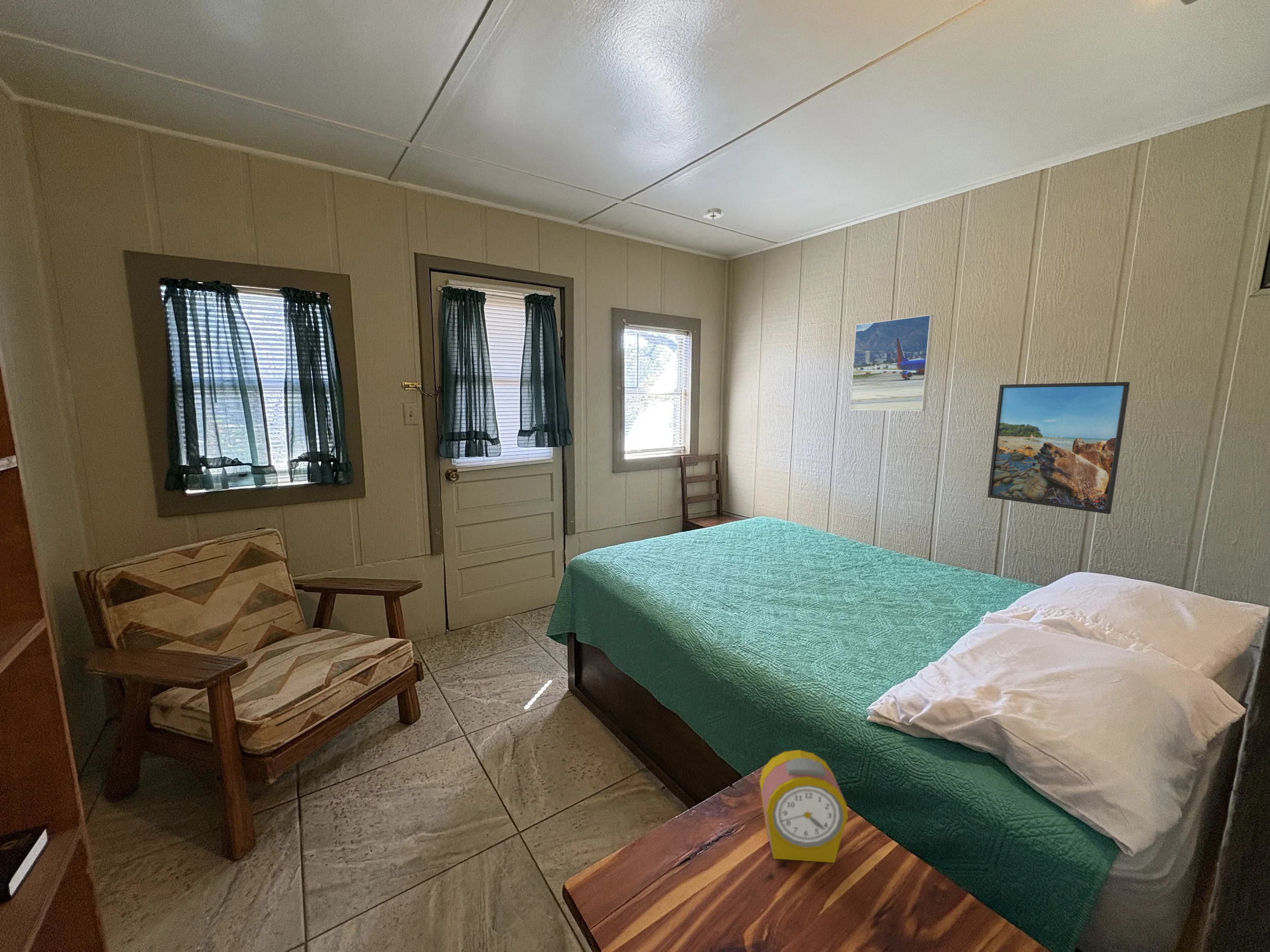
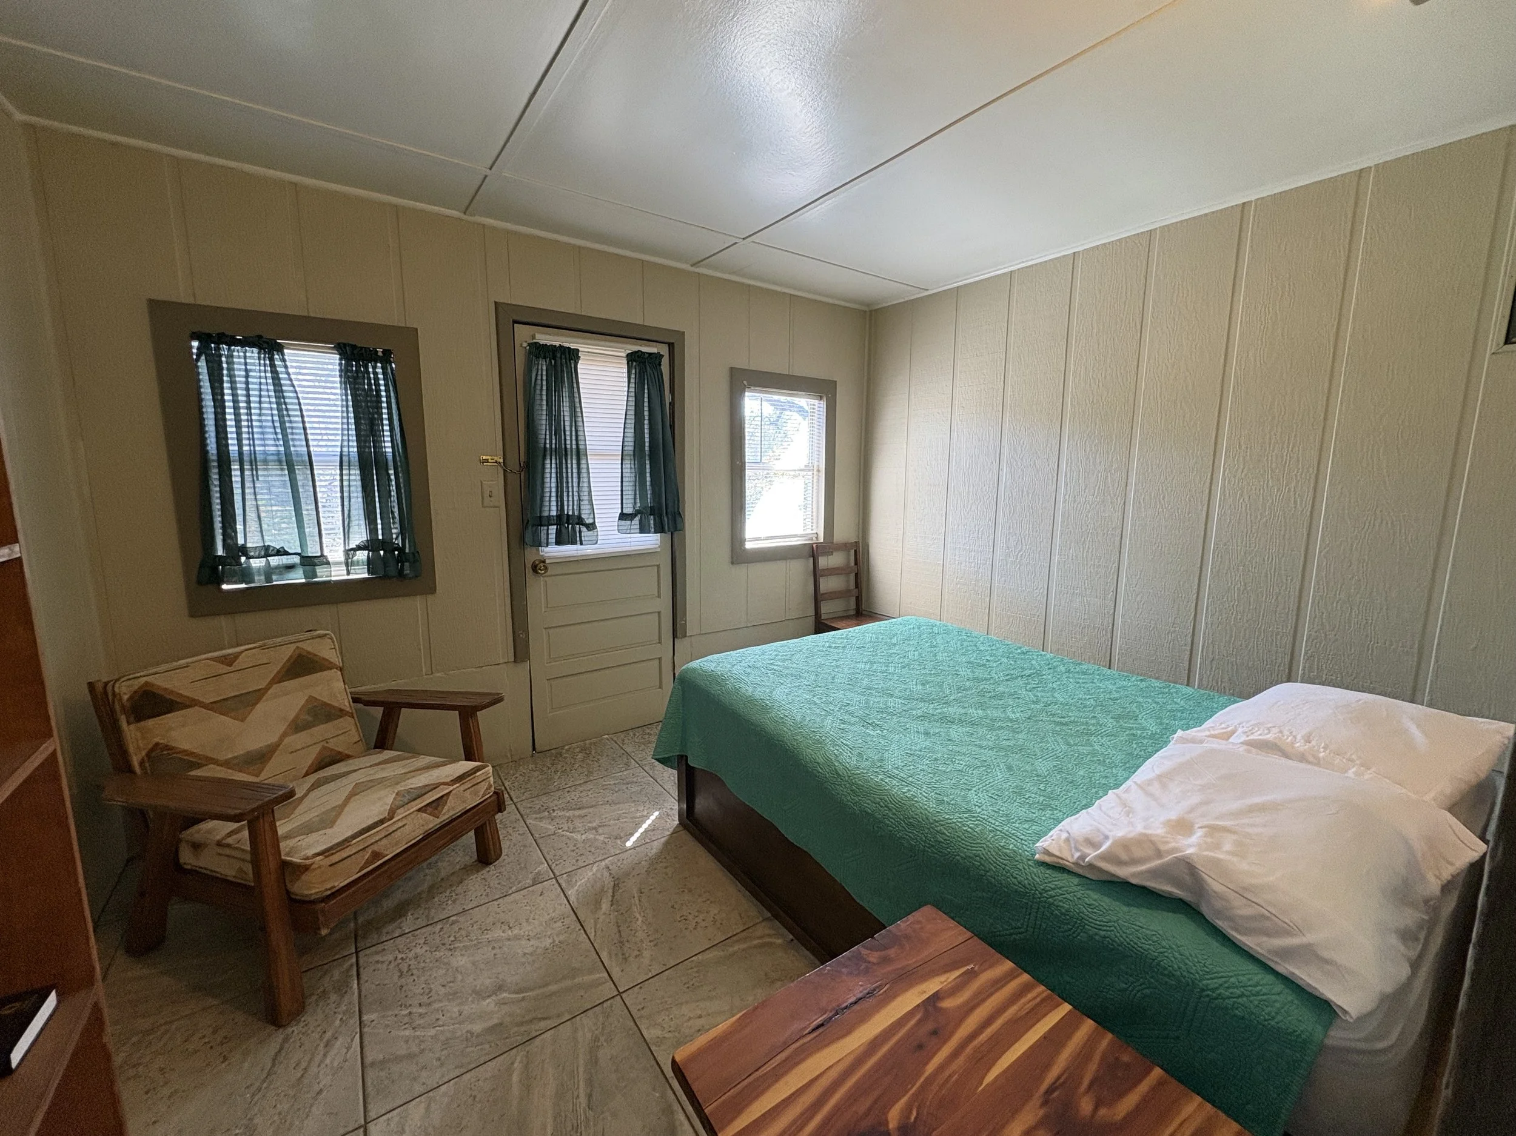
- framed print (1052, 445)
- alarm clock (802, 803)
- smoke detector (712, 214)
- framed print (888, 366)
